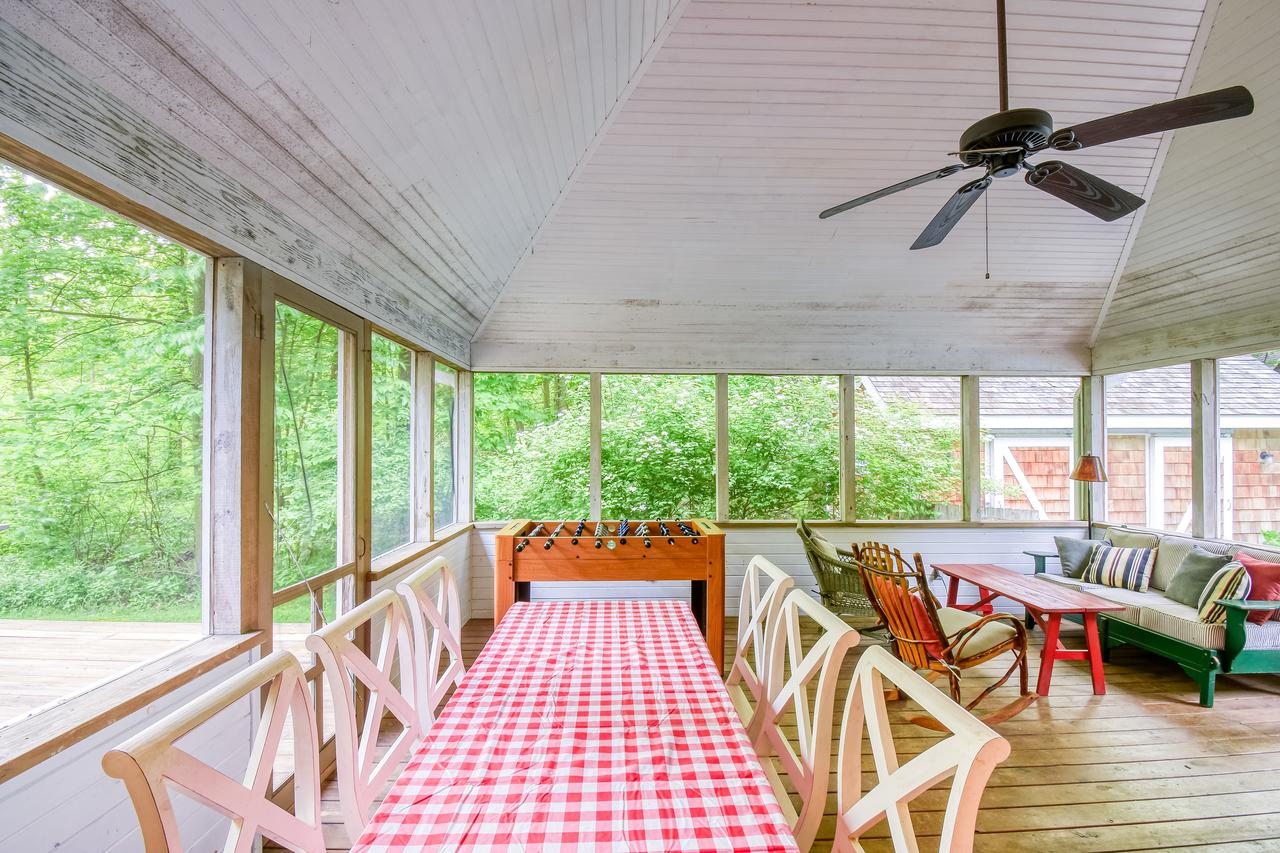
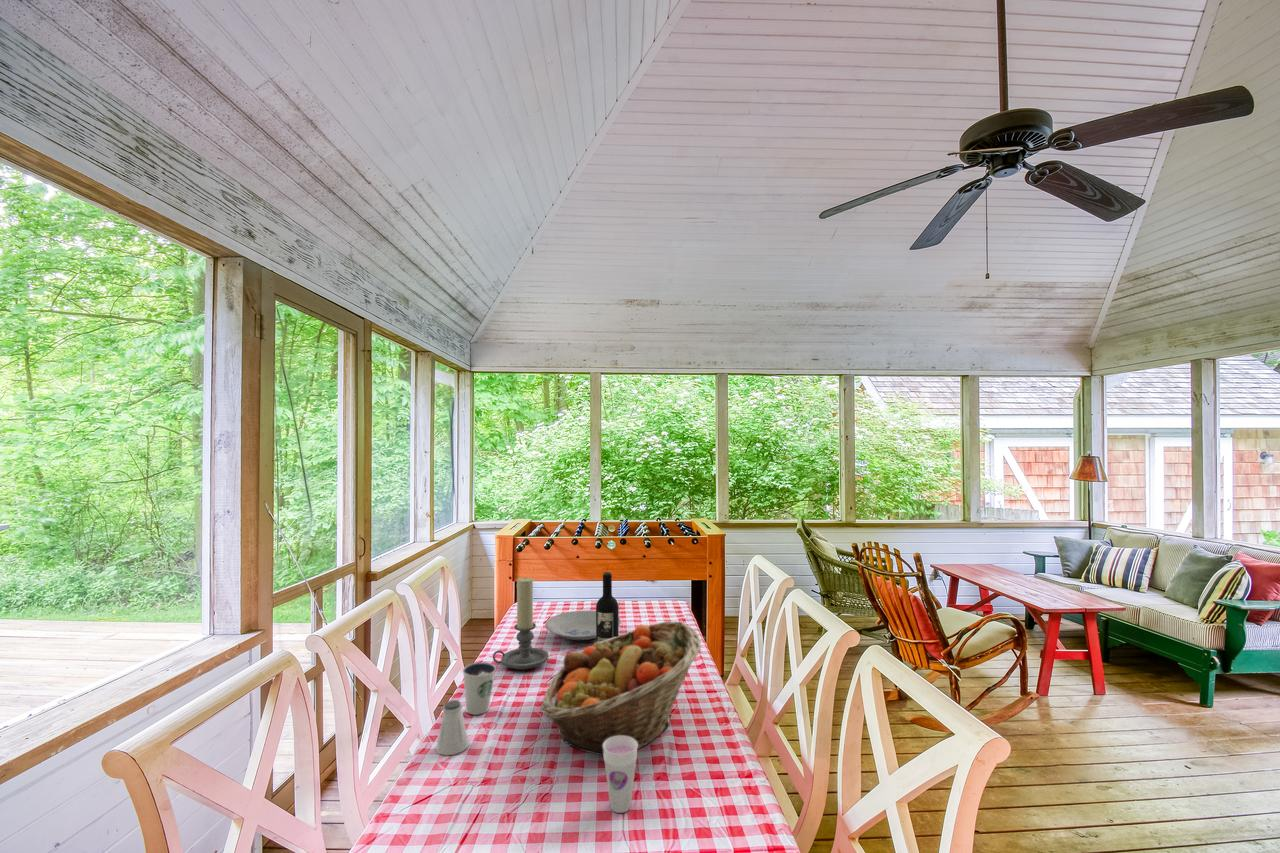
+ dixie cup (479, 688)
+ cup (620, 775)
+ fruit basket (623, 678)
+ saltshaker (452, 724)
+ candle holder (520, 620)
+ bowl (583, 628)
+ wine bottle (607, 618)
